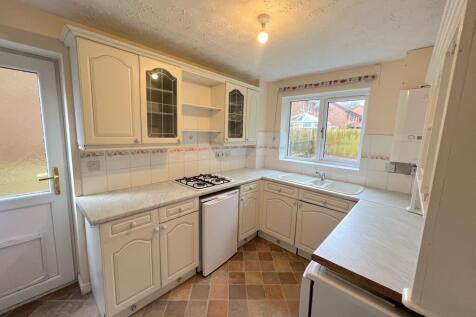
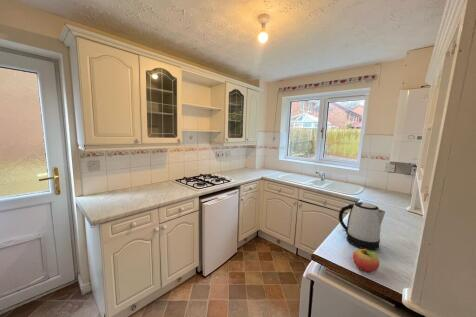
+ fruit (365, 258)
+ kettle (359, 222)
